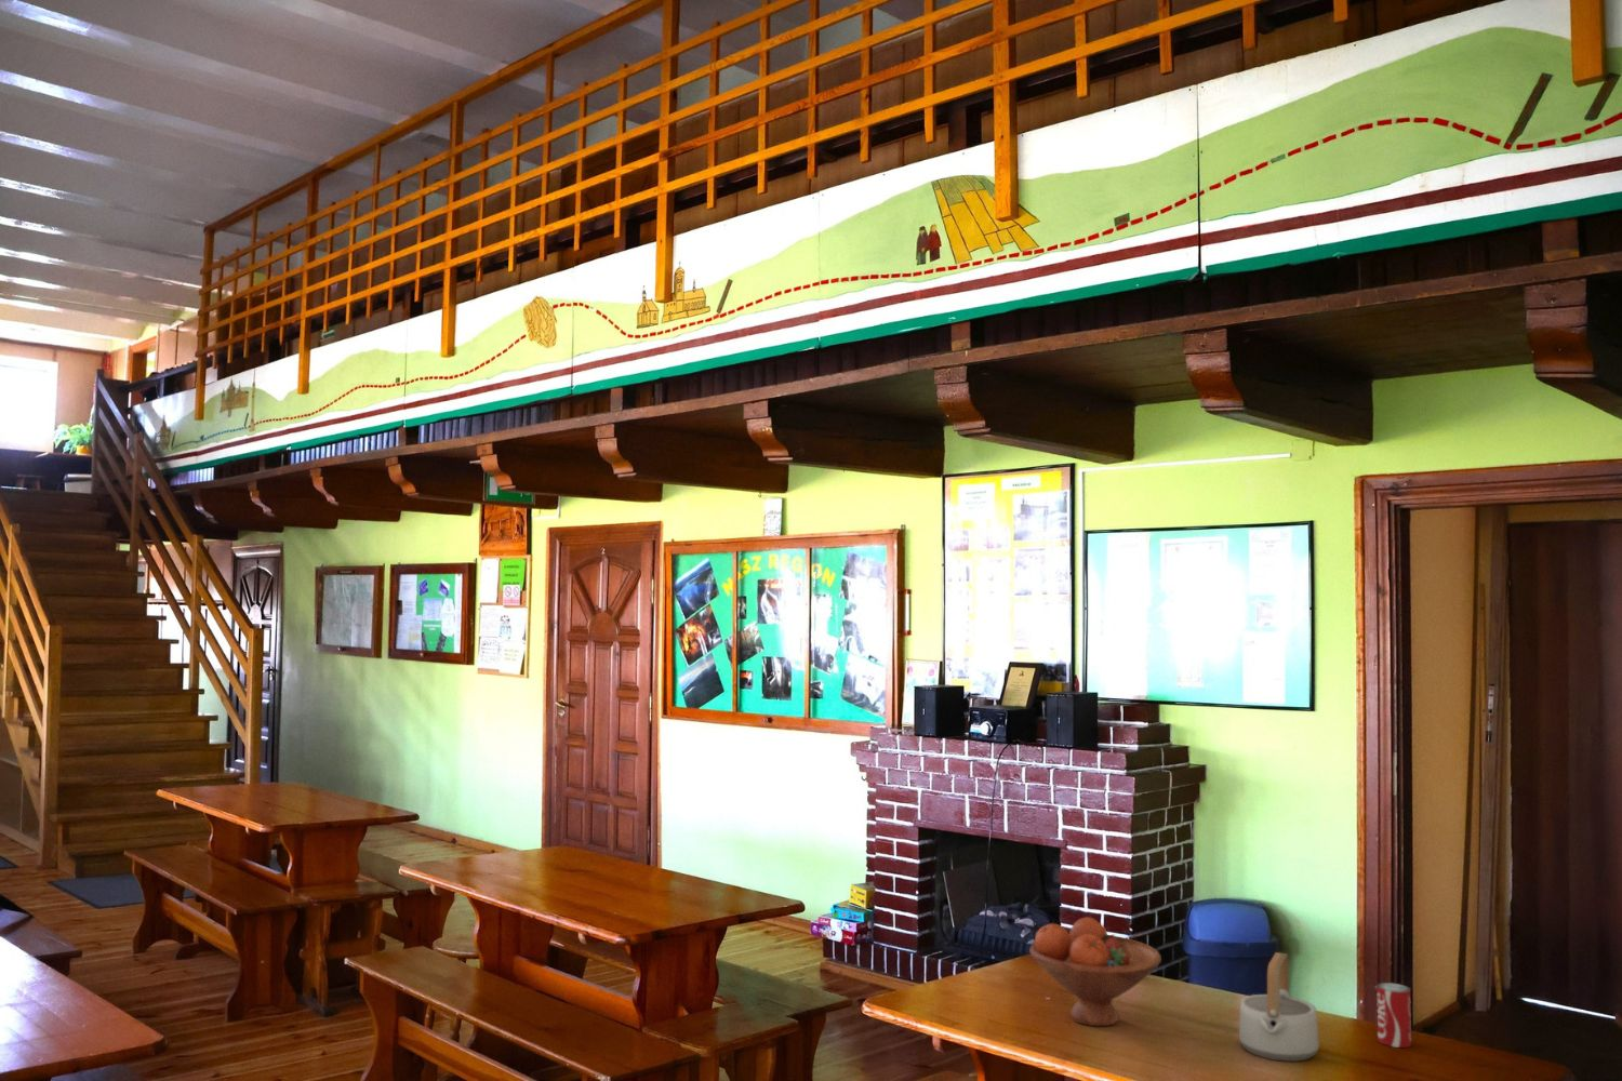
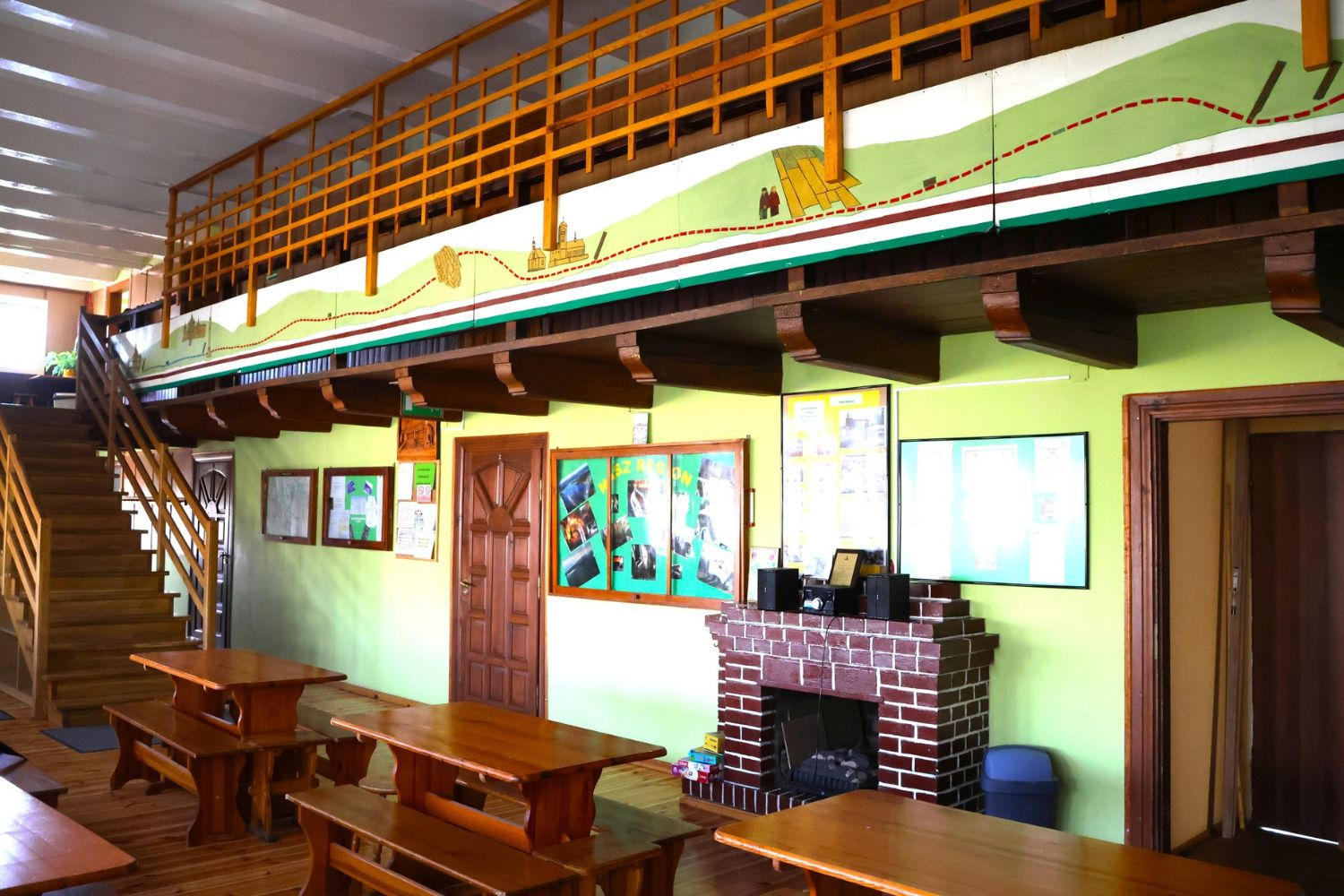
- fruit bowl (1095, 971)
- beverage can (1394, 1013)
- teapot (1277, 1005)
